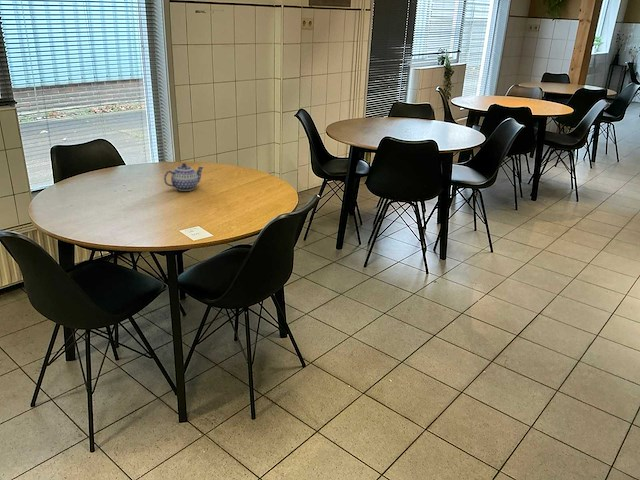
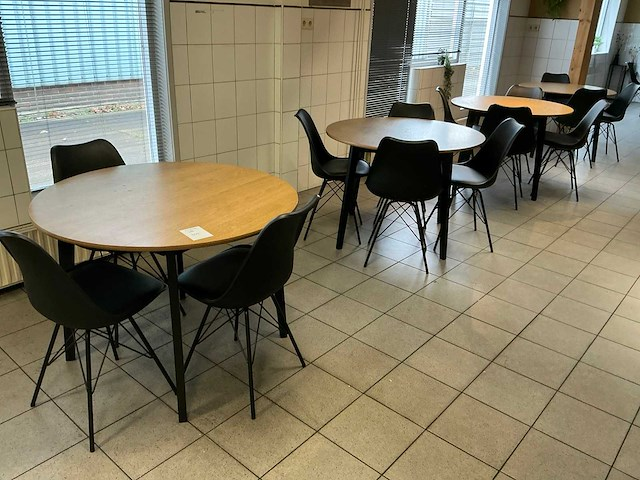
- teapot (184, 176)
